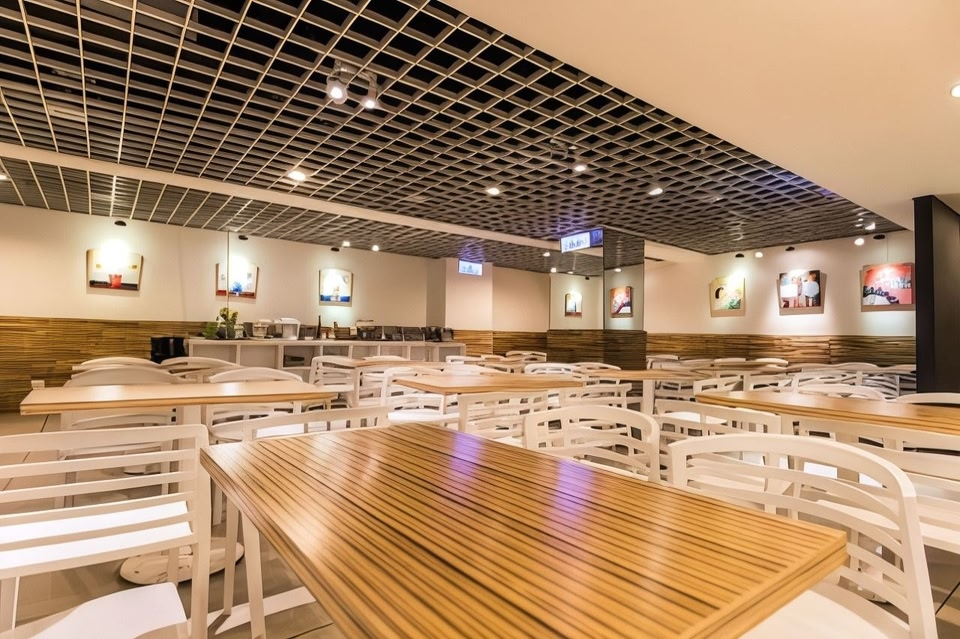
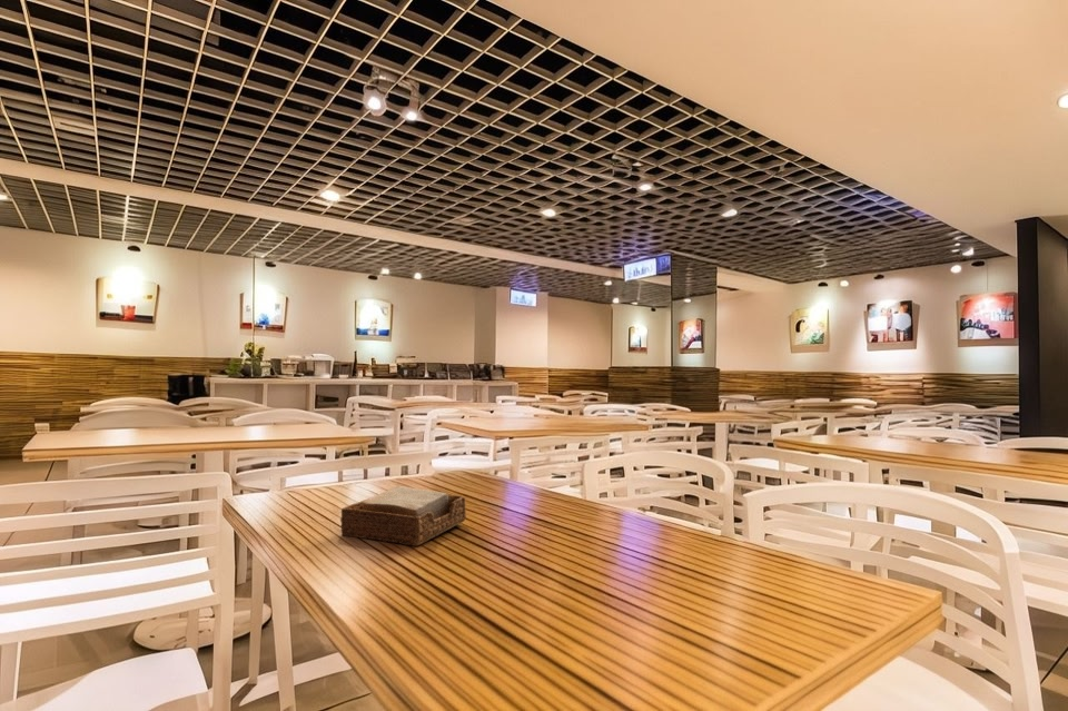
+ napkin holder (405, 511)
